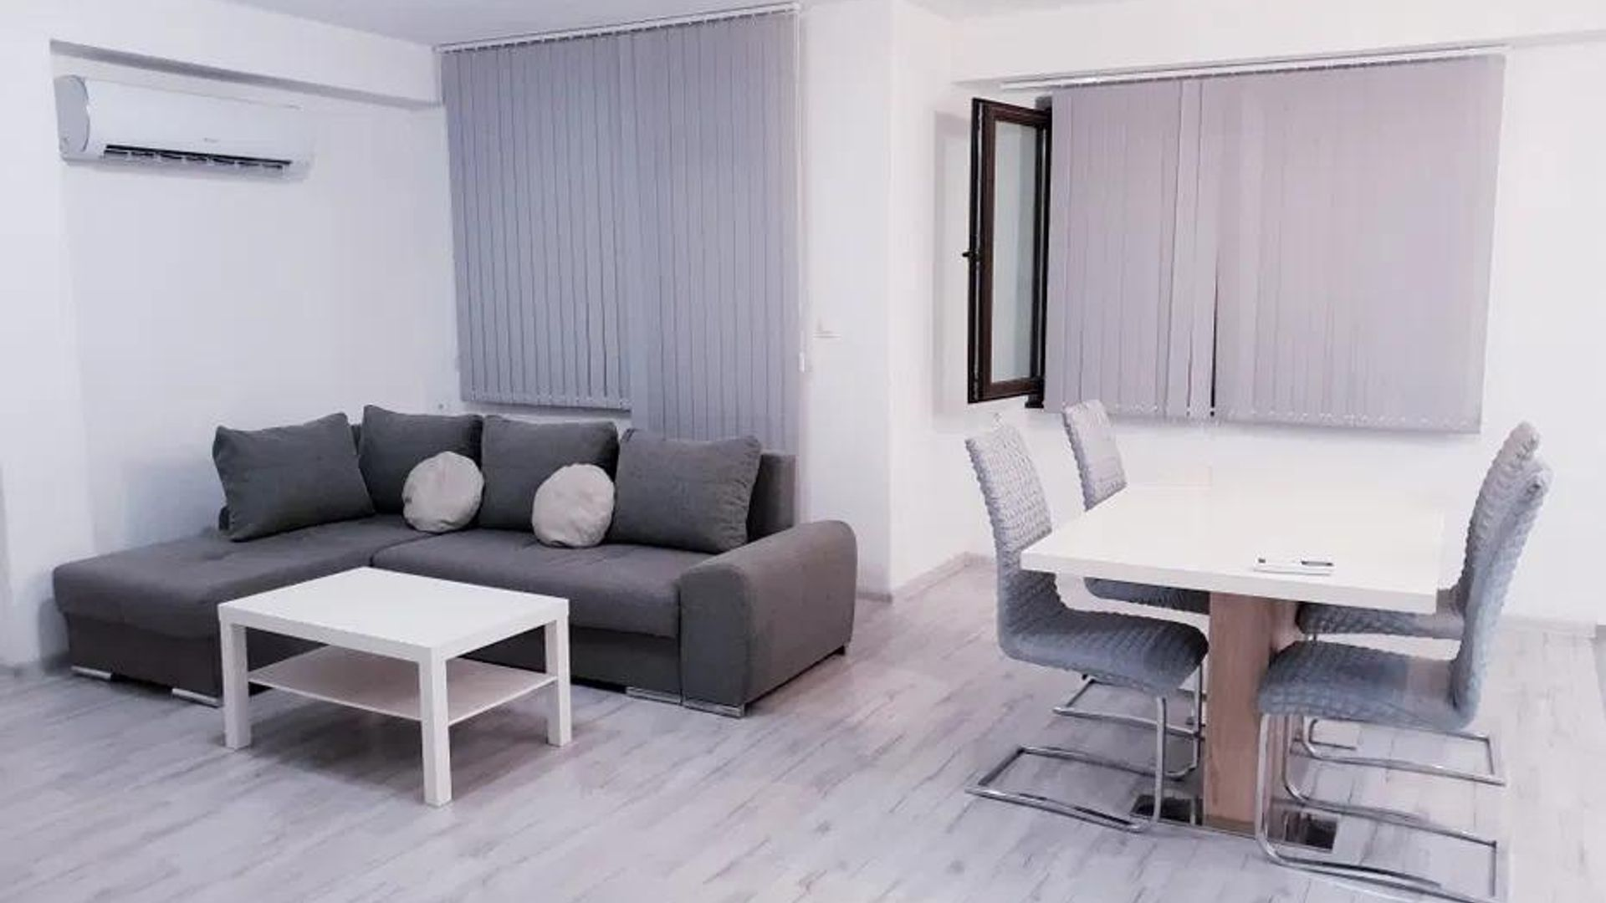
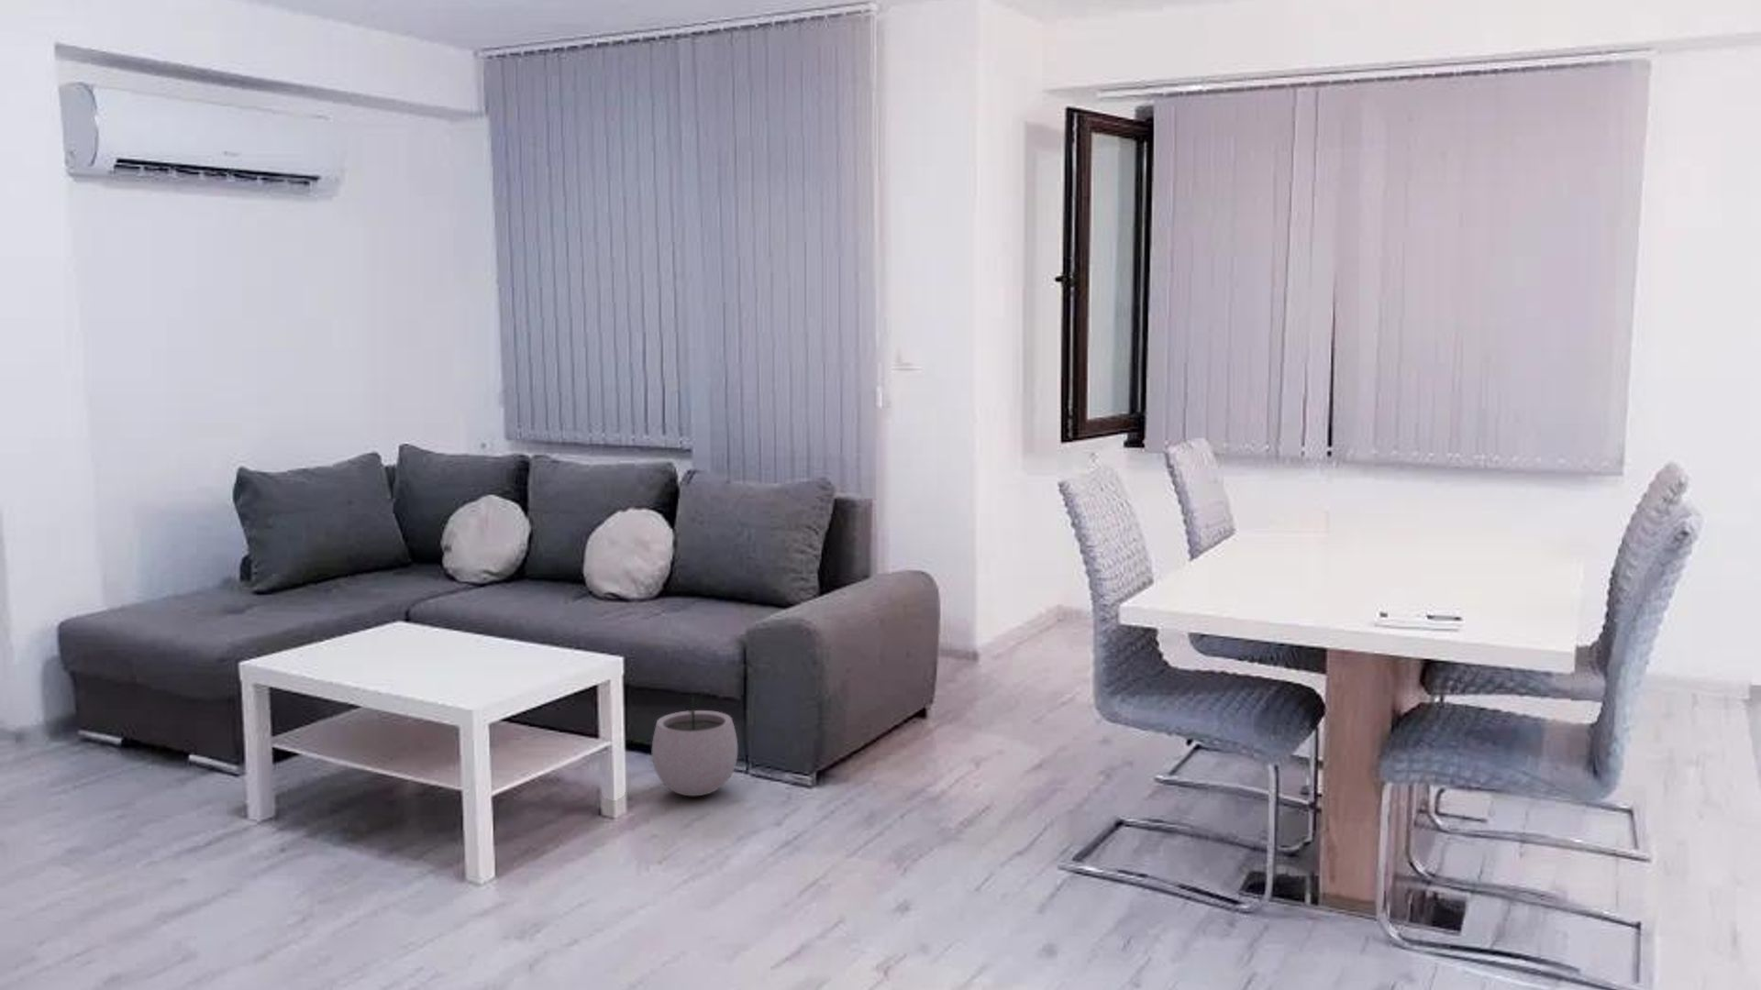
+ plant pot (694, 740)
